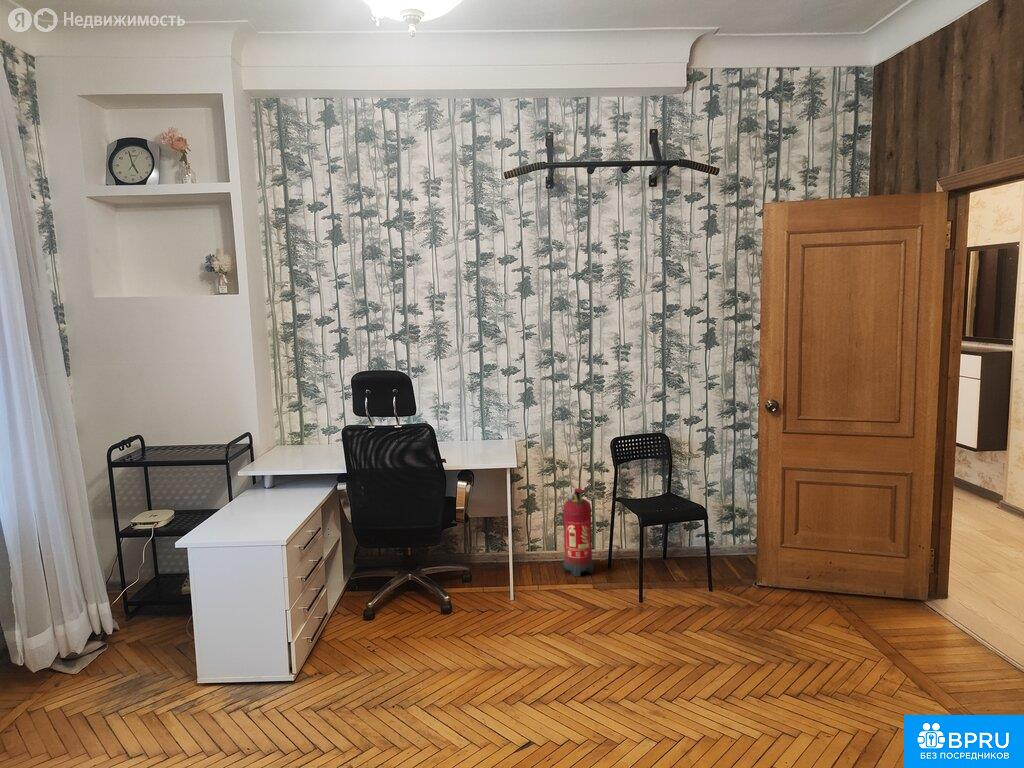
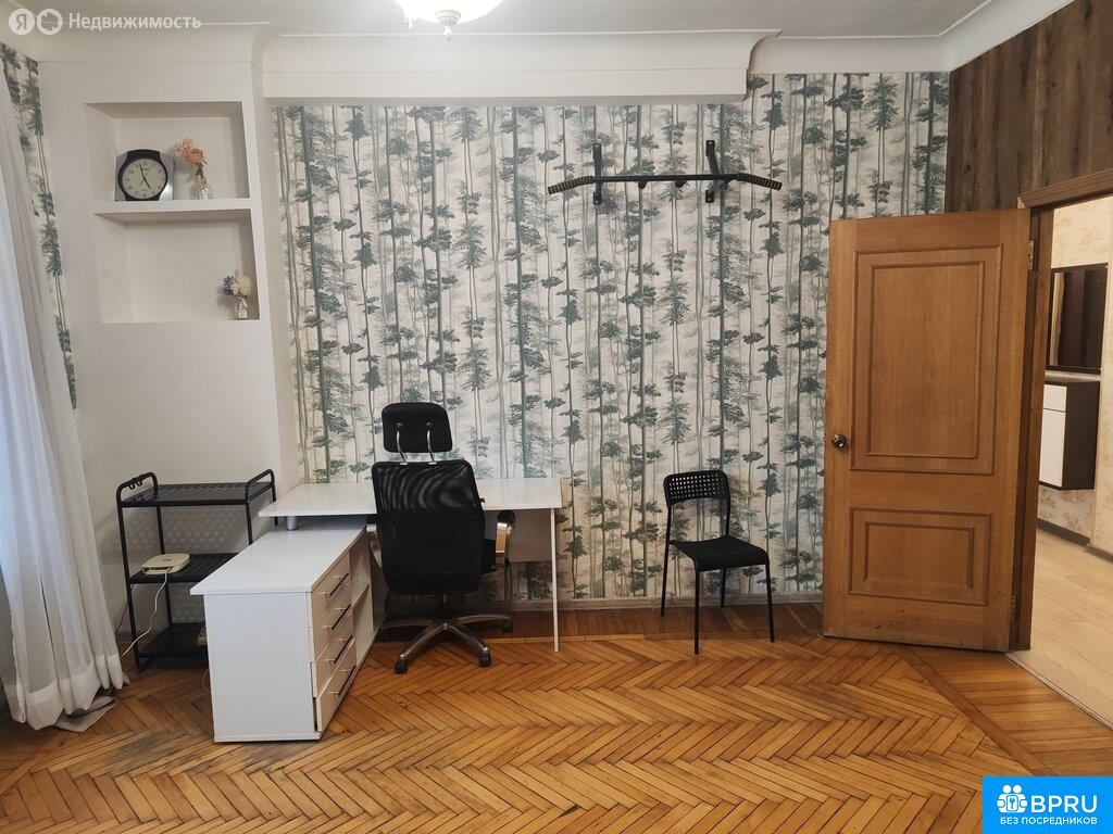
- fire extinguisher (577, 527)
